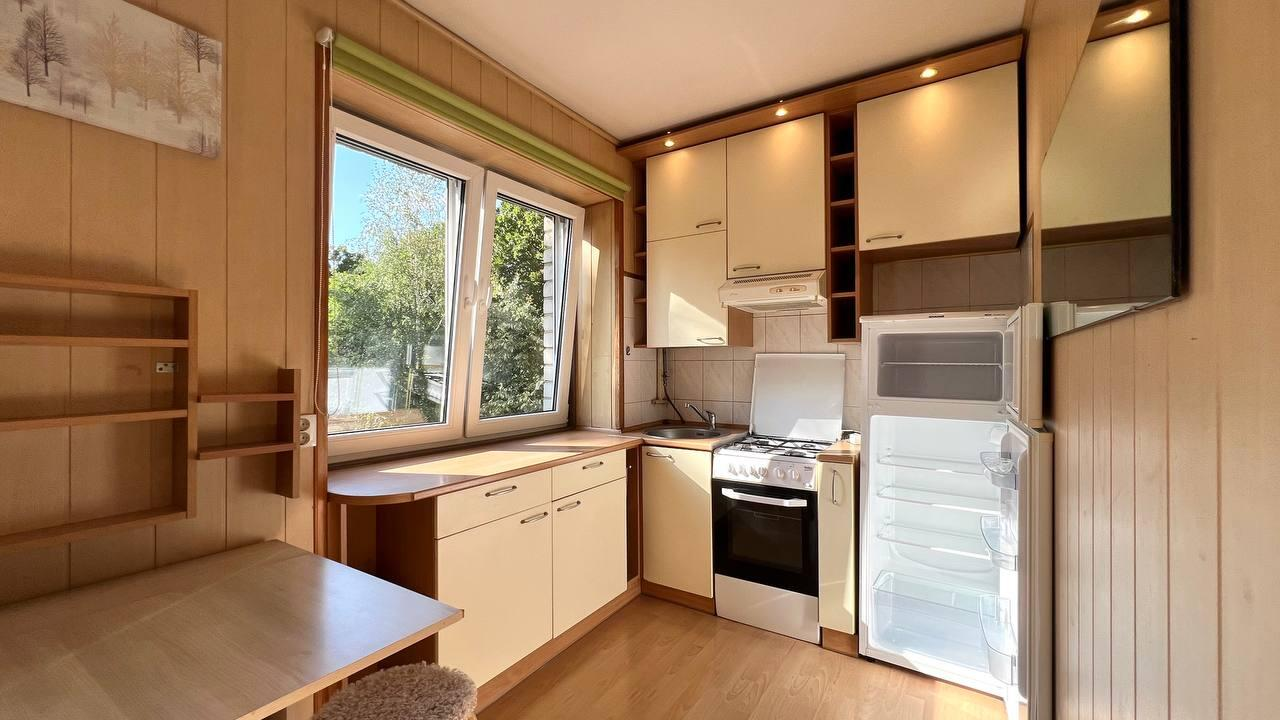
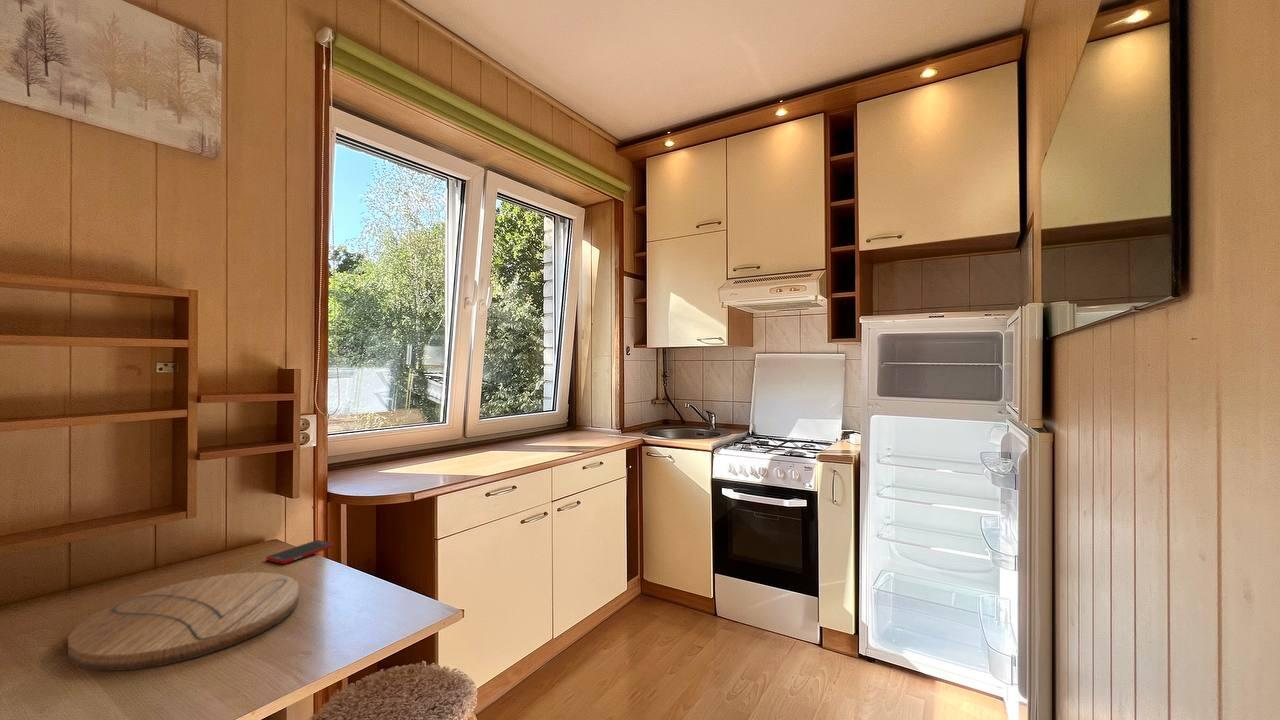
+ cell phone (301, 551)
+ cutting board (195, 613)
